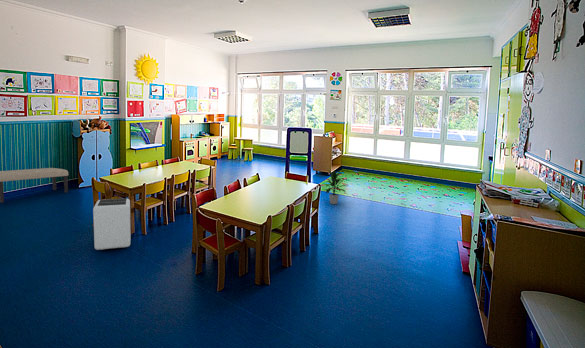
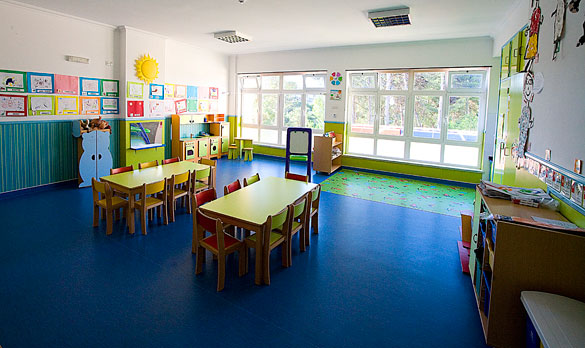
- air purifier (112, 223)
- indoor plant (334, 185)
- bench (30, 178)
